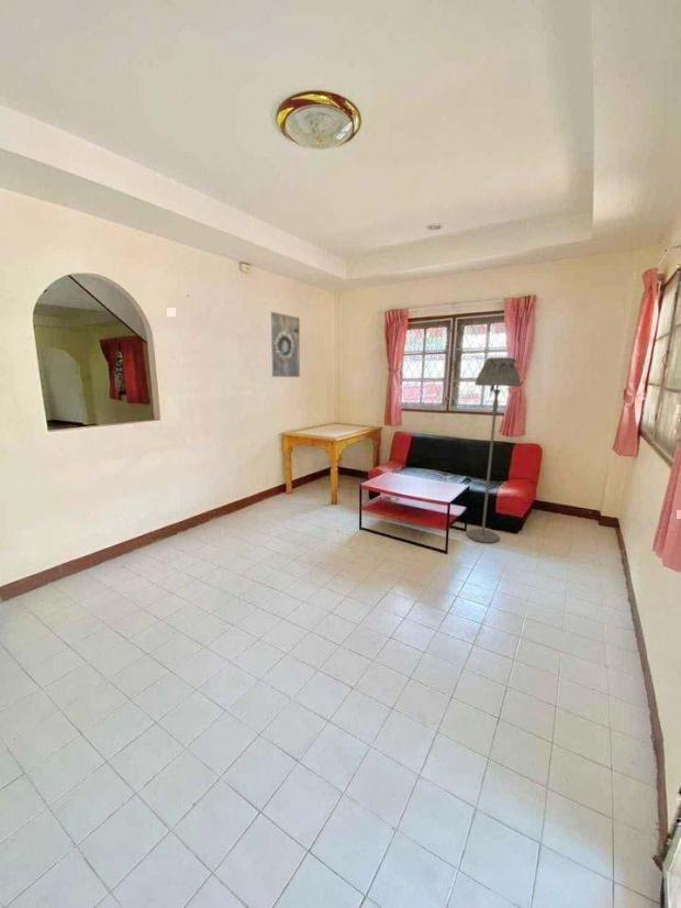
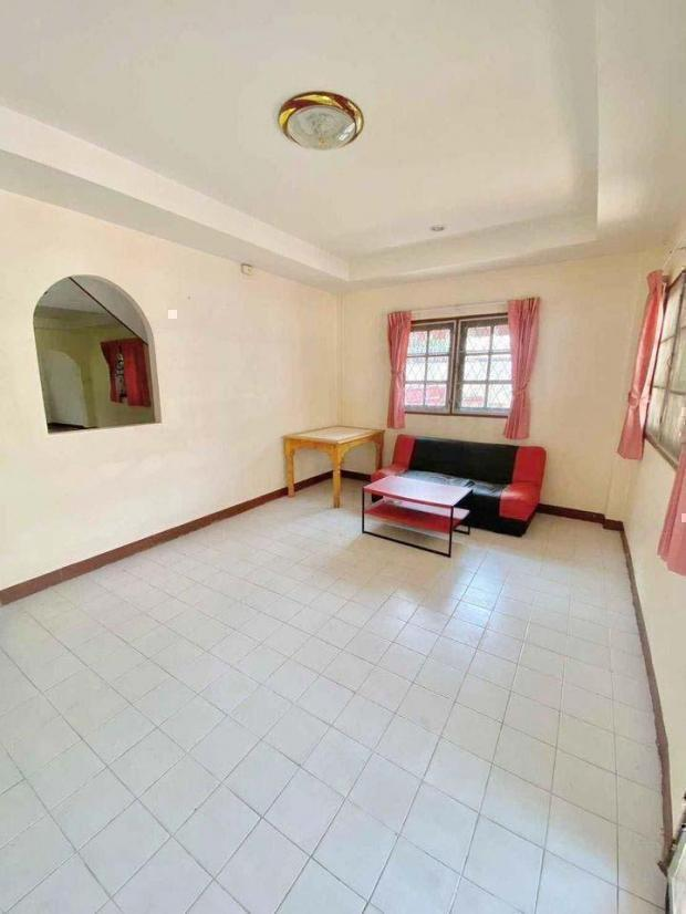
- floor lamp (490, 451)
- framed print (284, 346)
